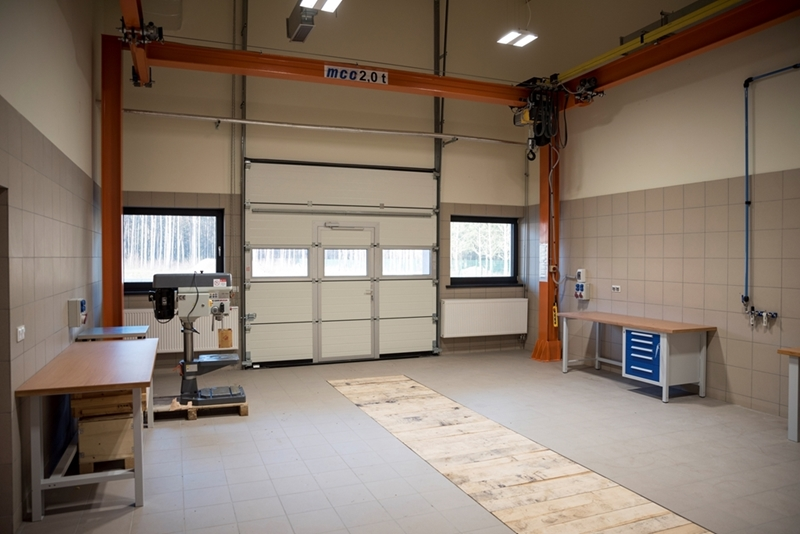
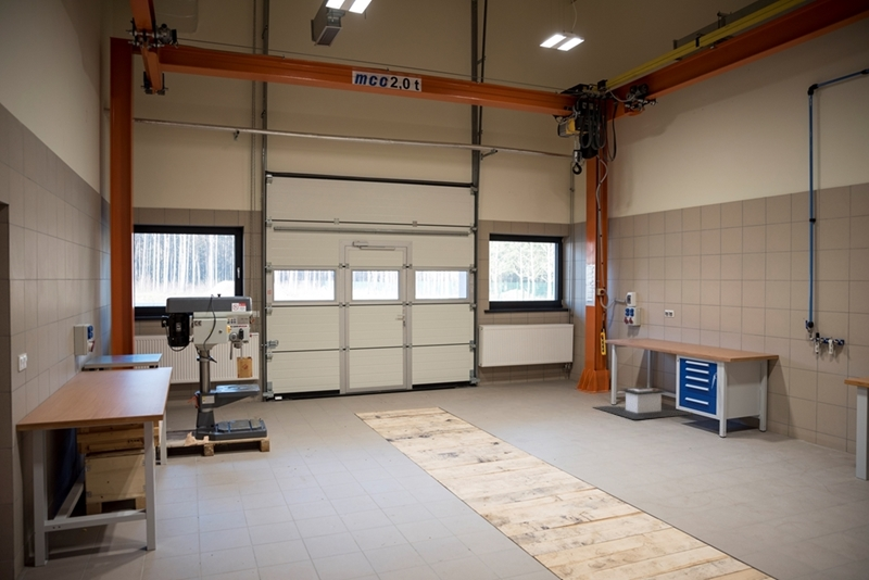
+ trash can (643, 400)
